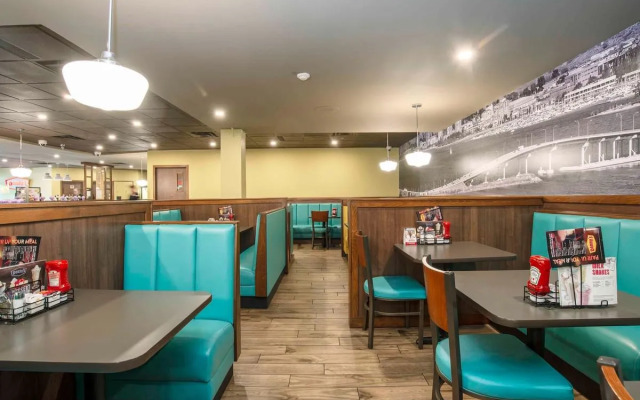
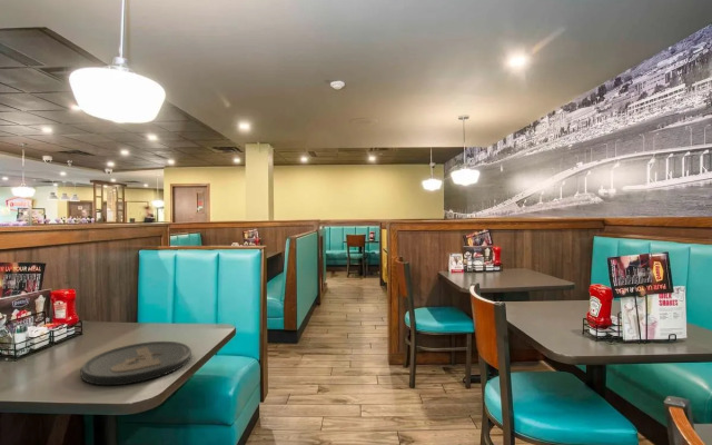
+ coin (139, 360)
